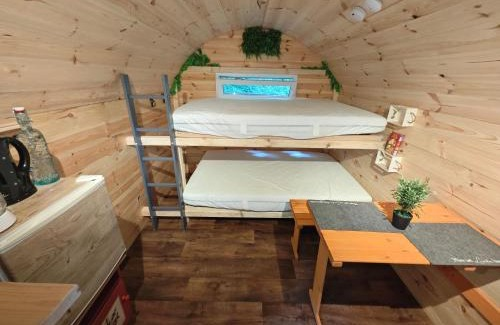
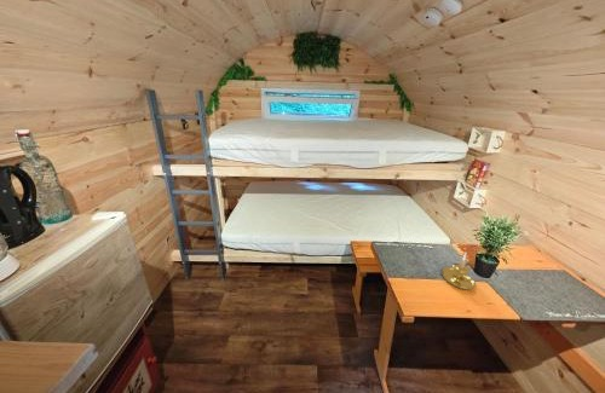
+ candle holder (463, 267)
